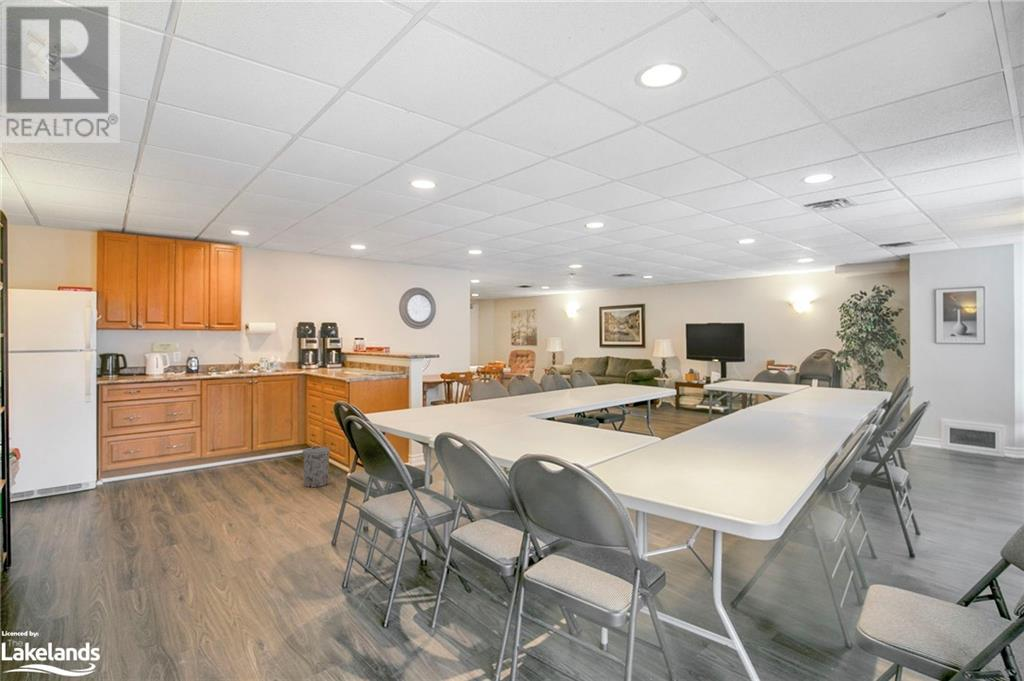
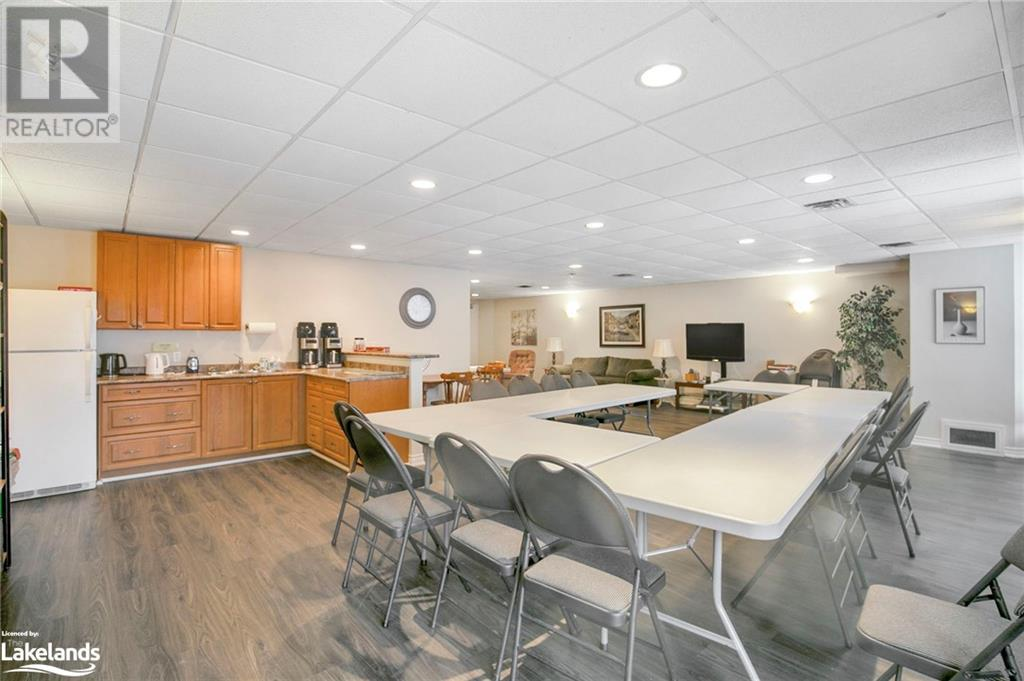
- trash can (316, 465)
